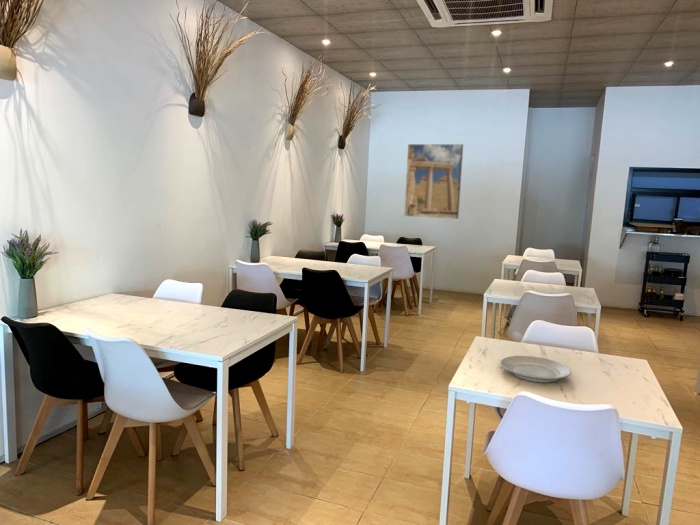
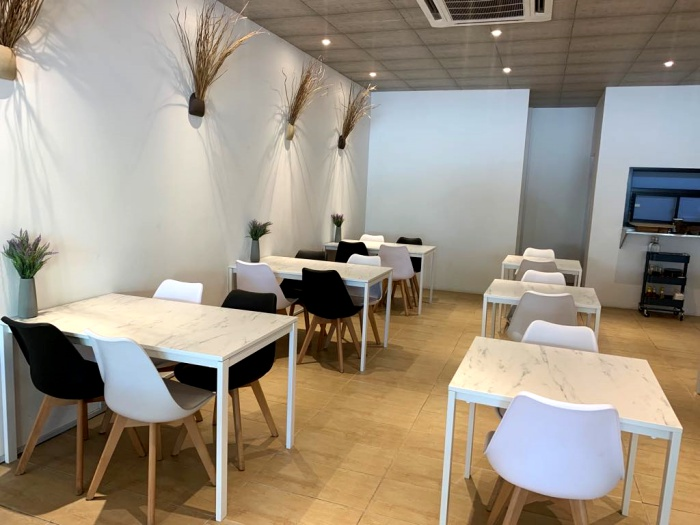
- plate (534, 370)
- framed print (433, 181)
